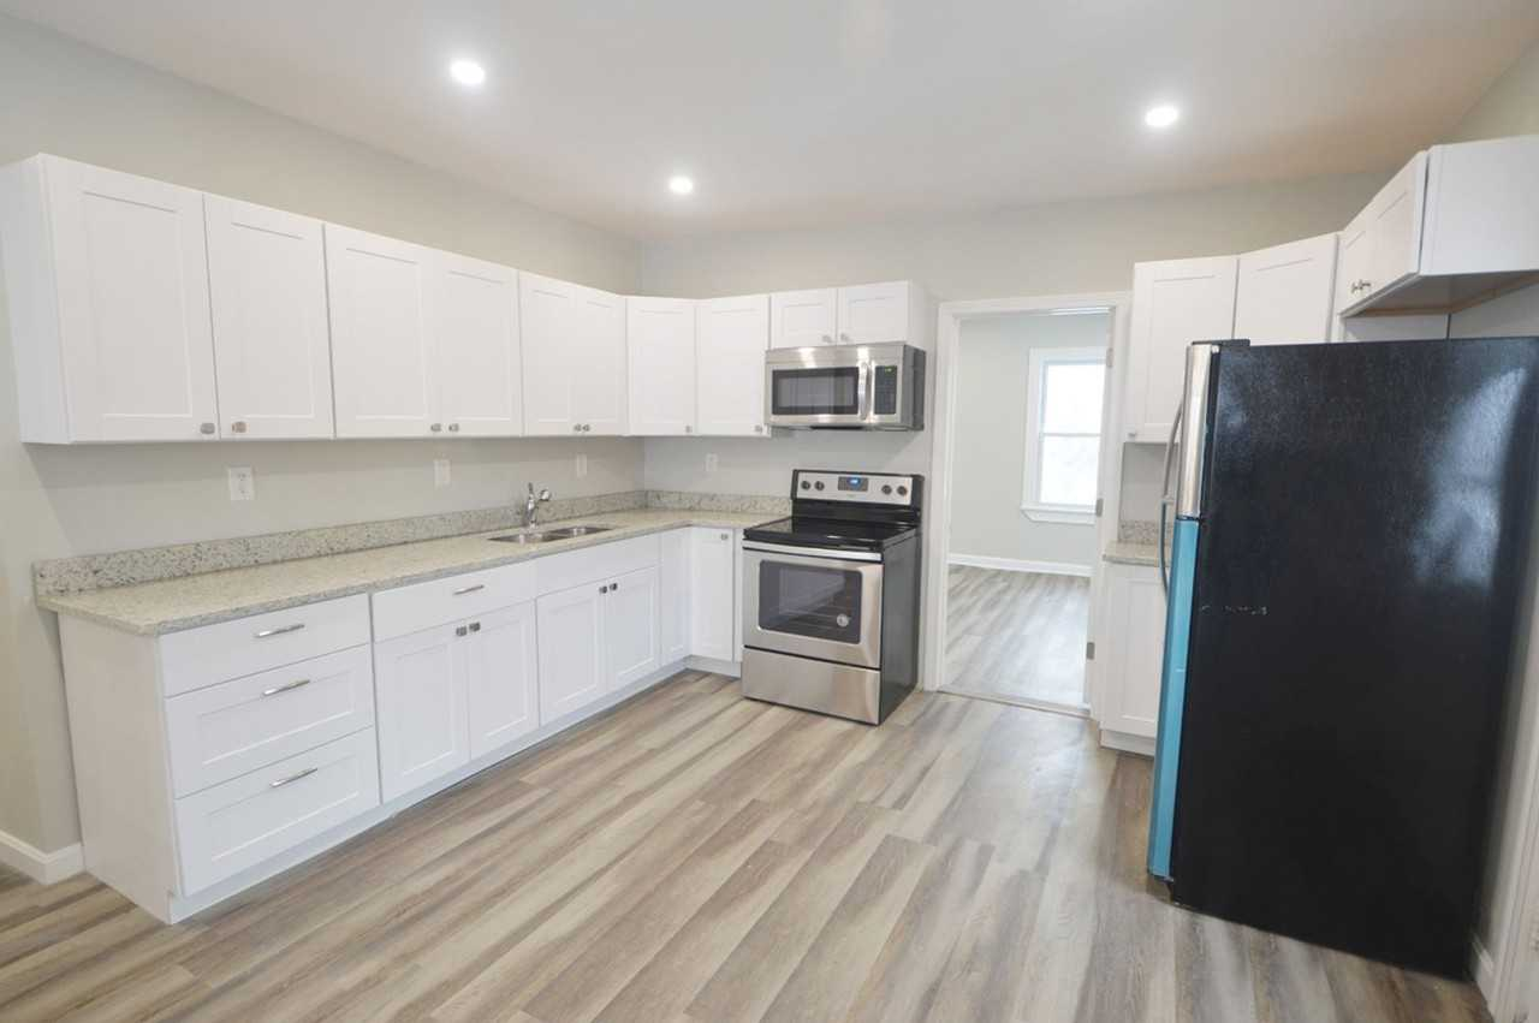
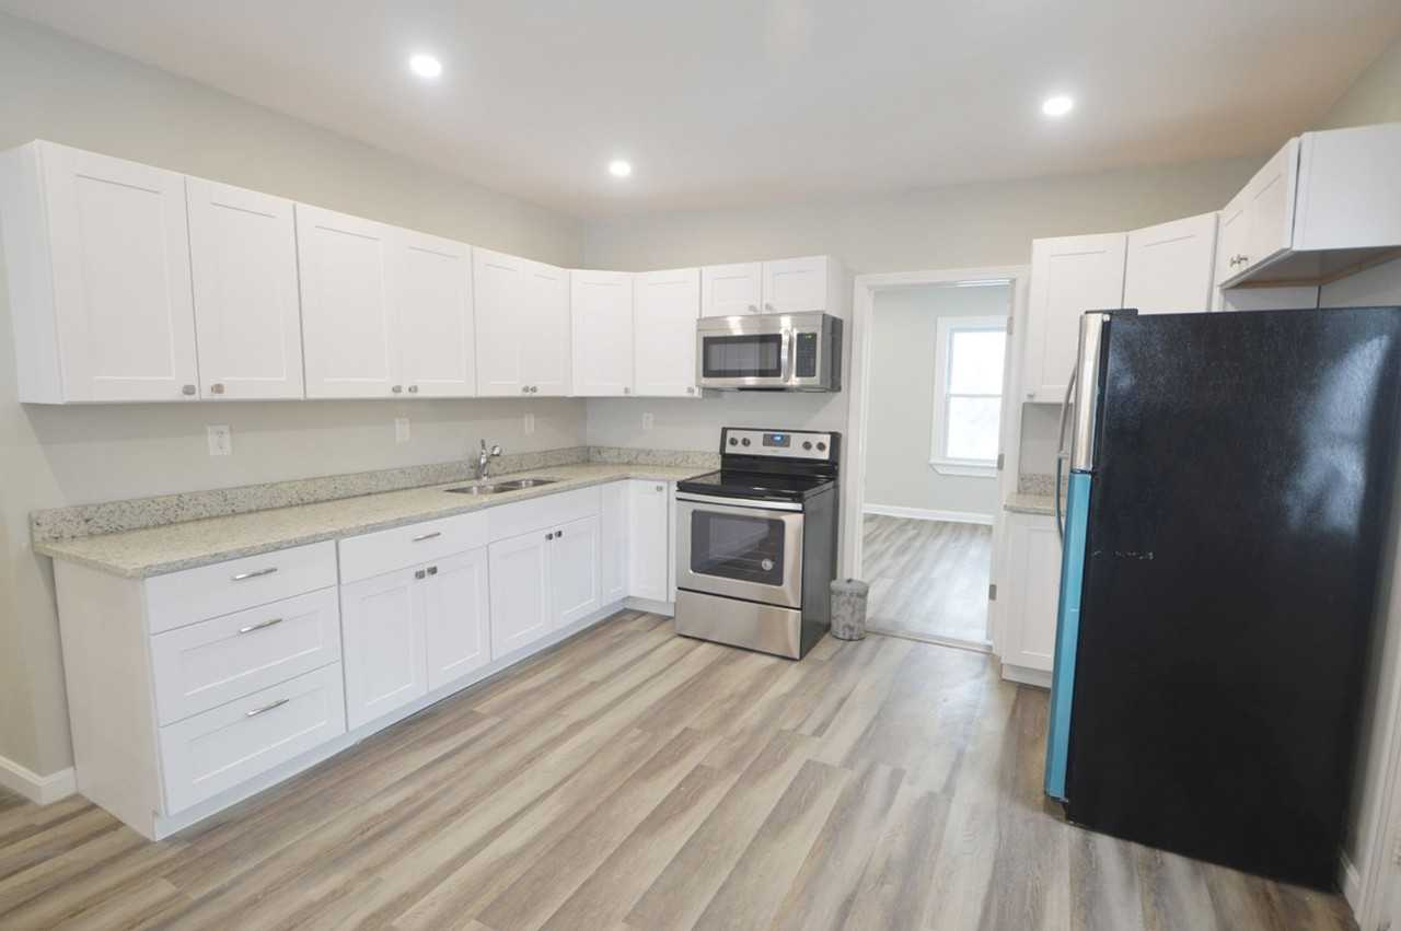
+ trash can (848, 606)
